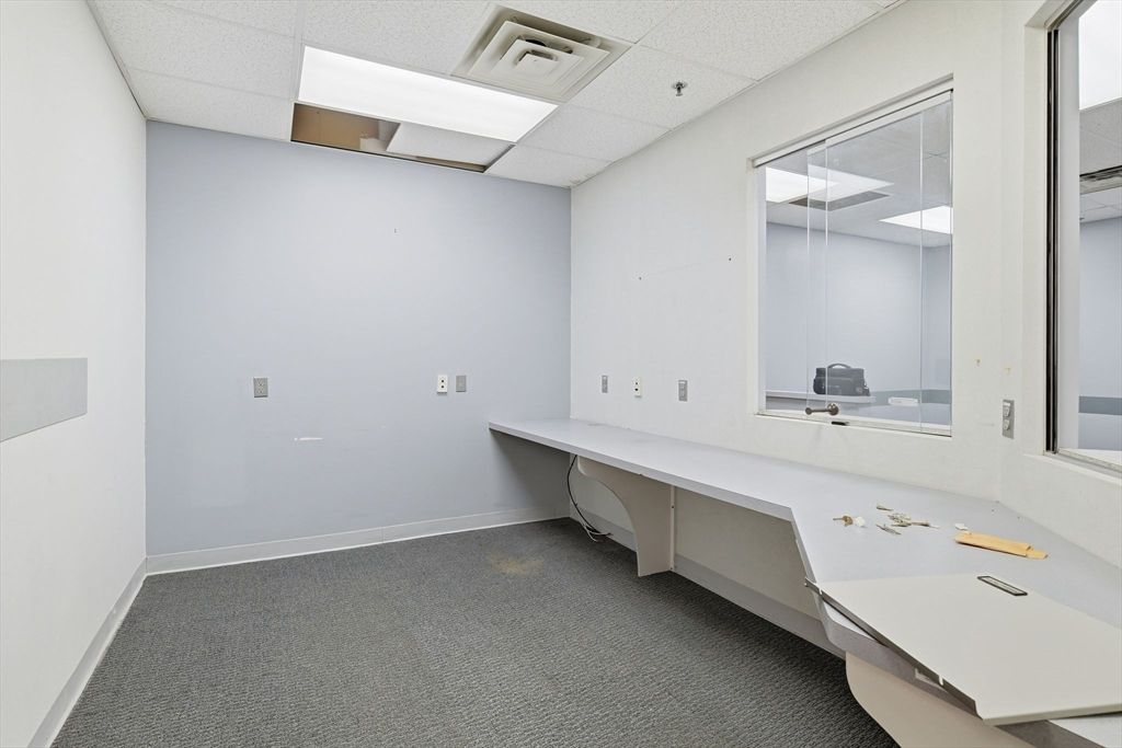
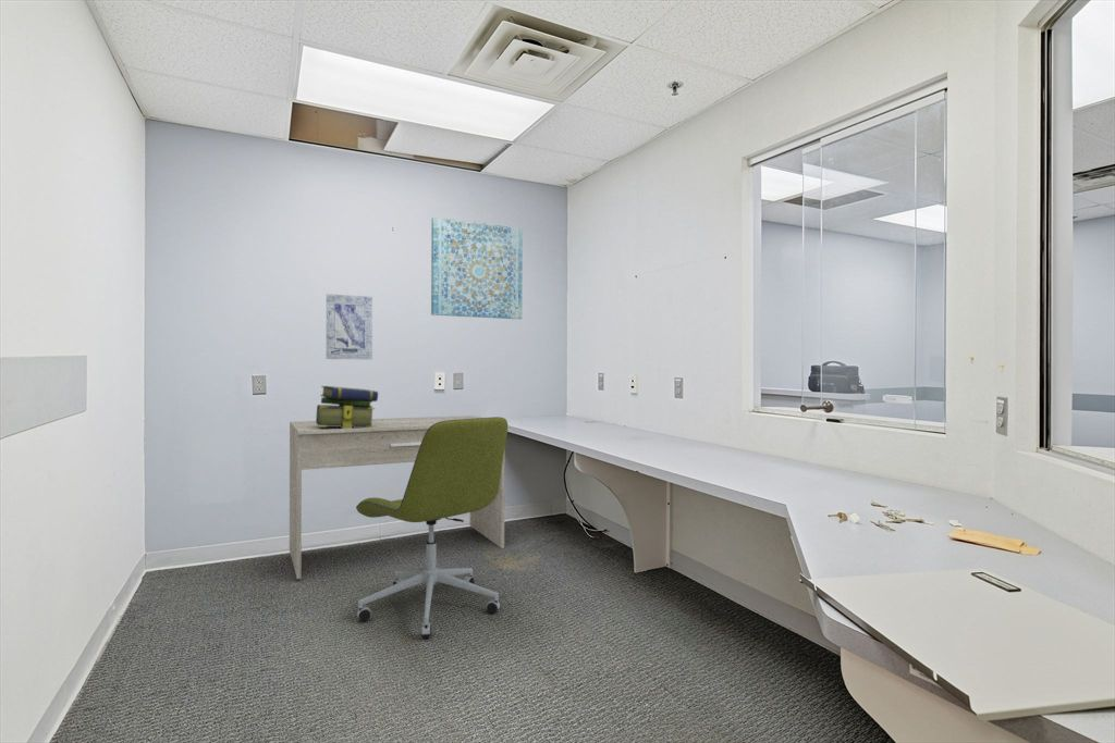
+ wall art (350, 326)
+ office chair (431, 511)
+ wall art (478, 270)
+ desk (397, 462)
+ stack of books (346, 406)
